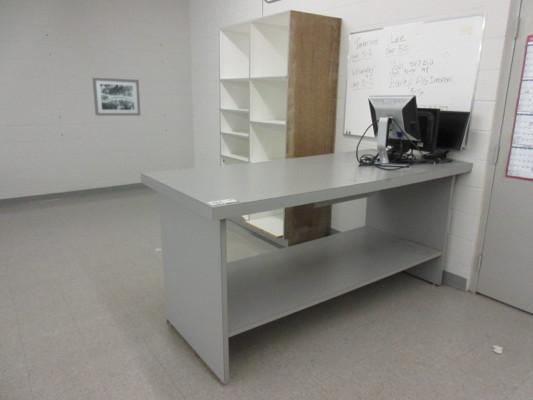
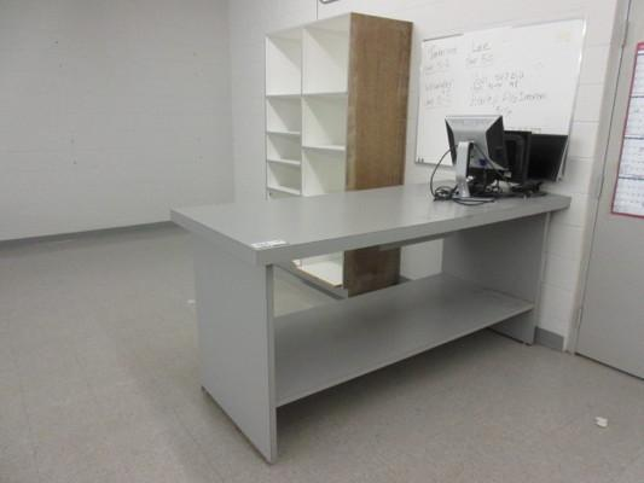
- wall art (117, 97)
